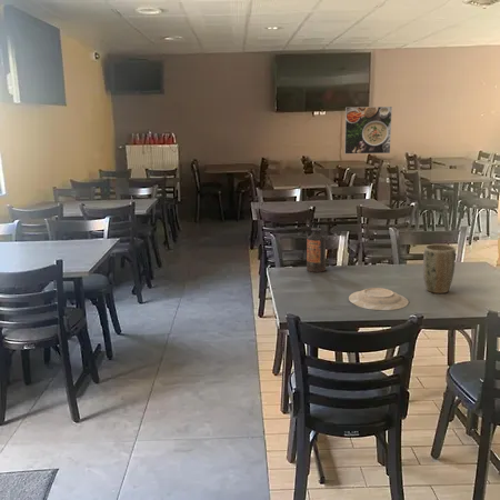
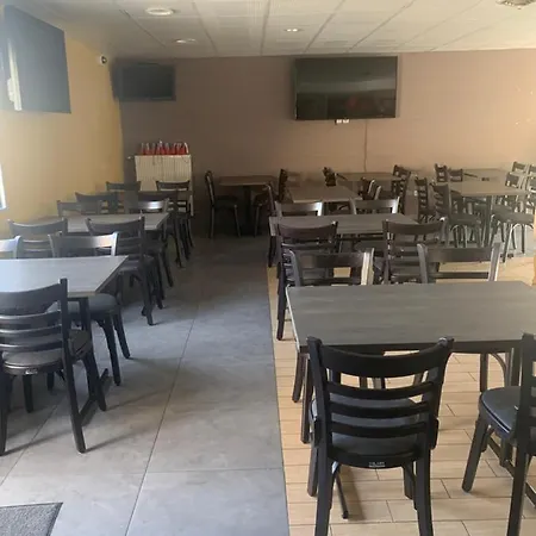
- bottle (316, 249)
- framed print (368, 130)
- plate (378, 296)
- plant pot (438, 268)
